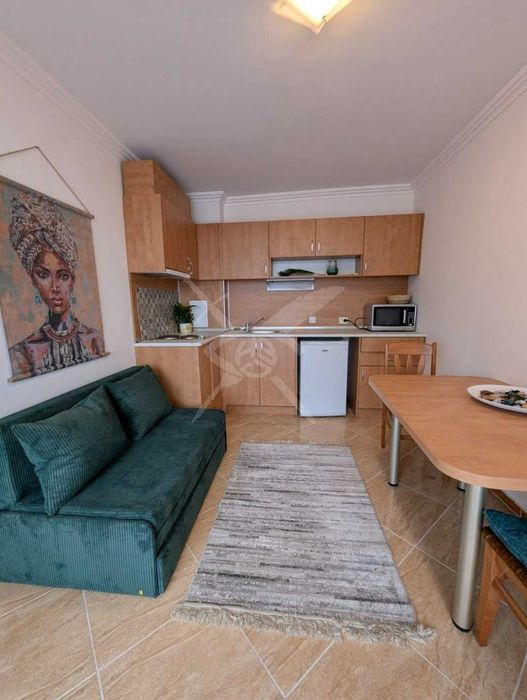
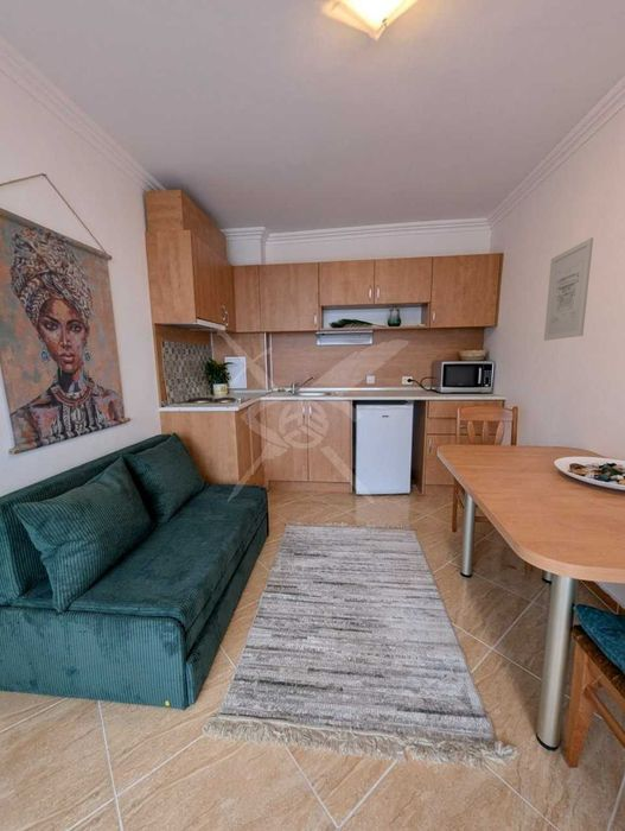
+ wall art (566, 294)
